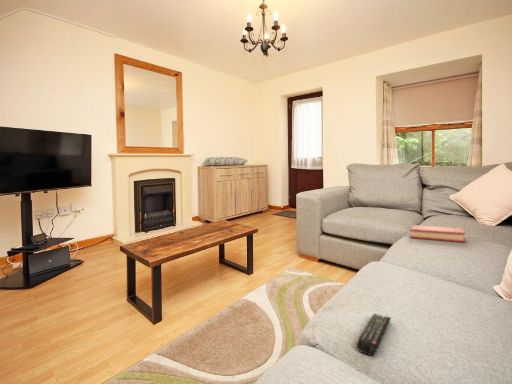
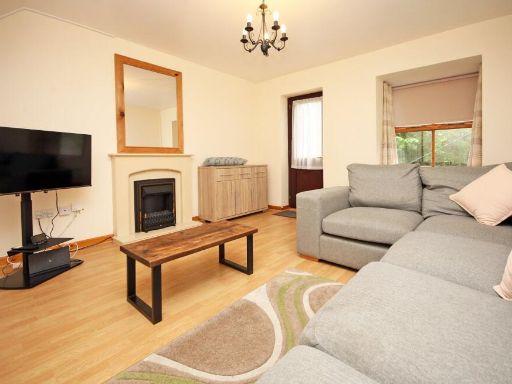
- remote control (375, 331)
- hardback book (436, 232)
